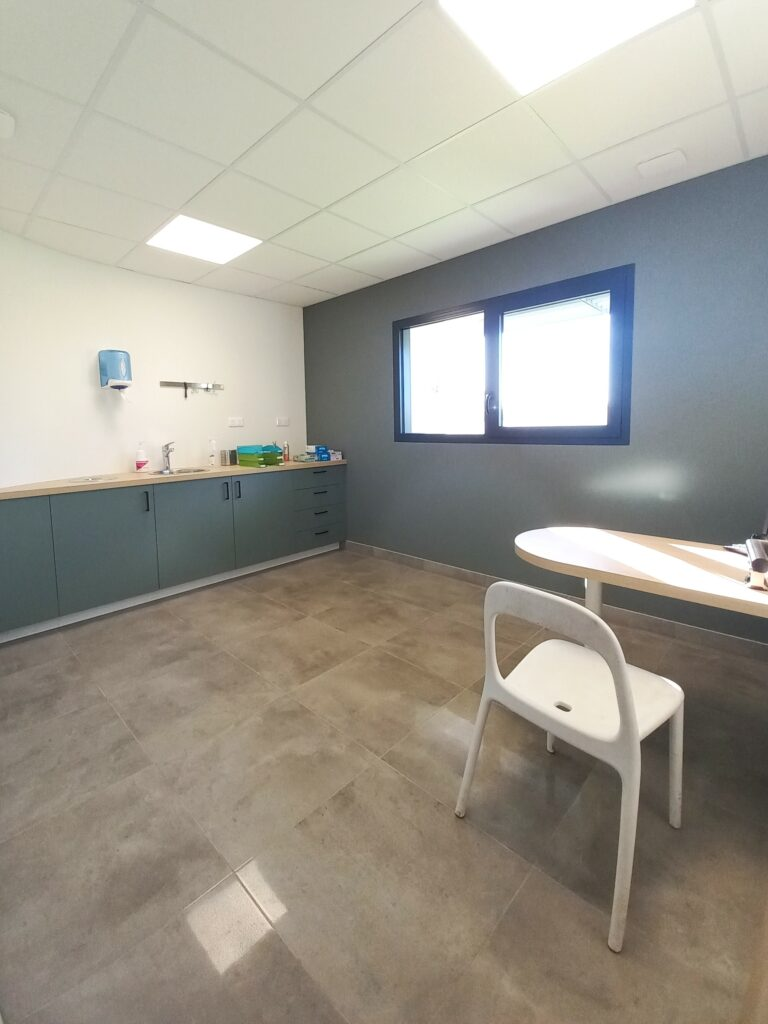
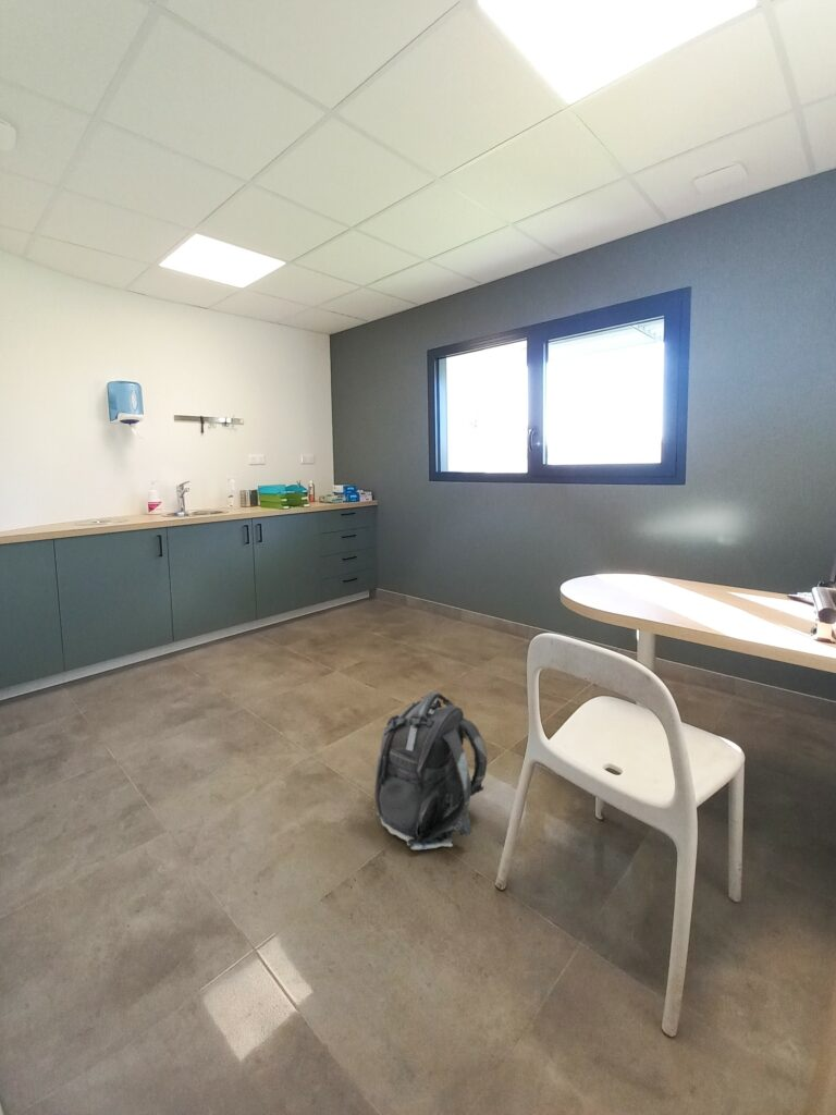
+ backpack (428, 757)
